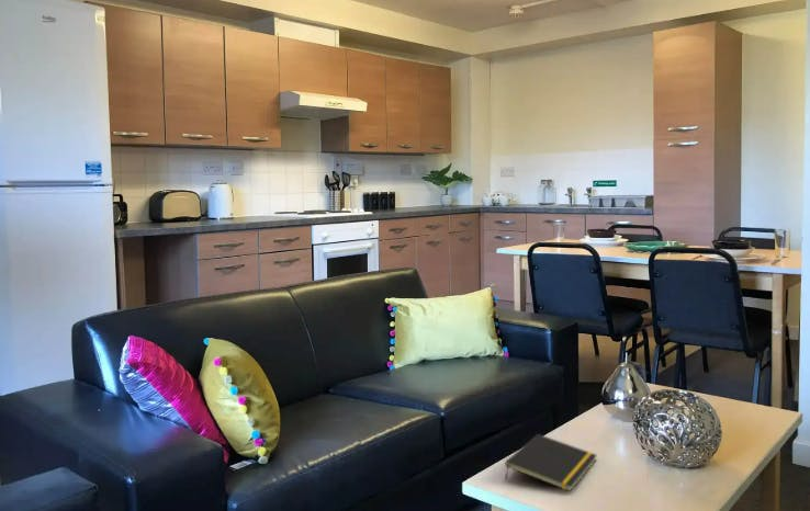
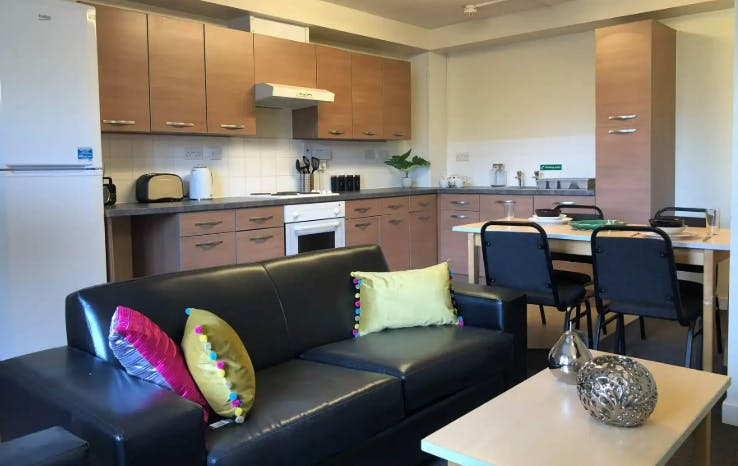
- notepad (552, 459)
